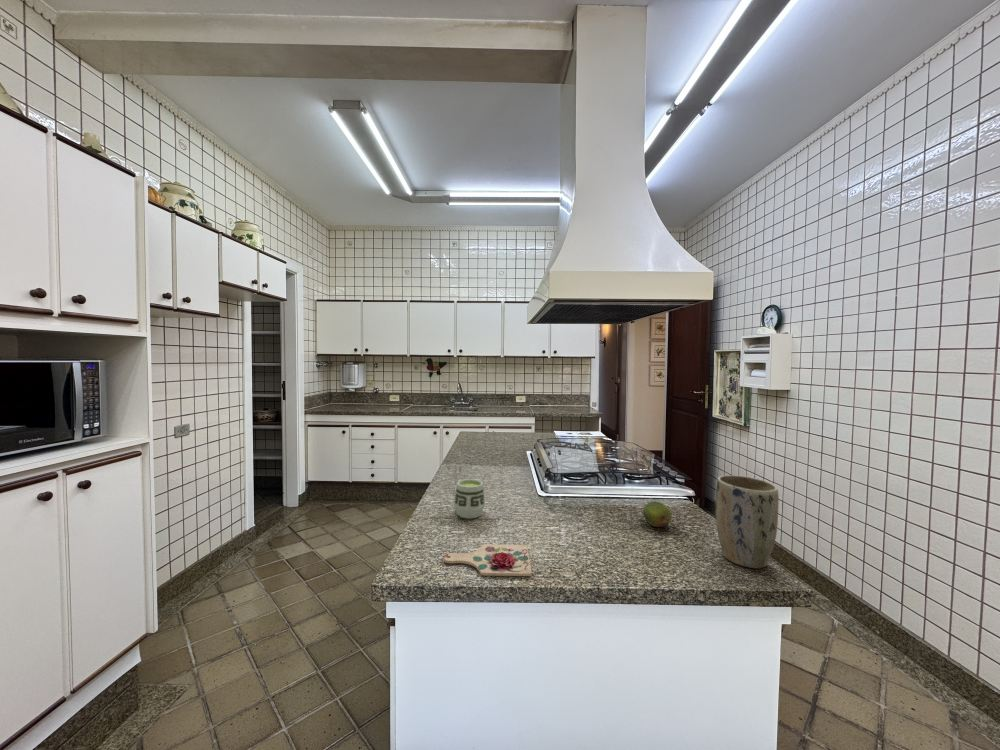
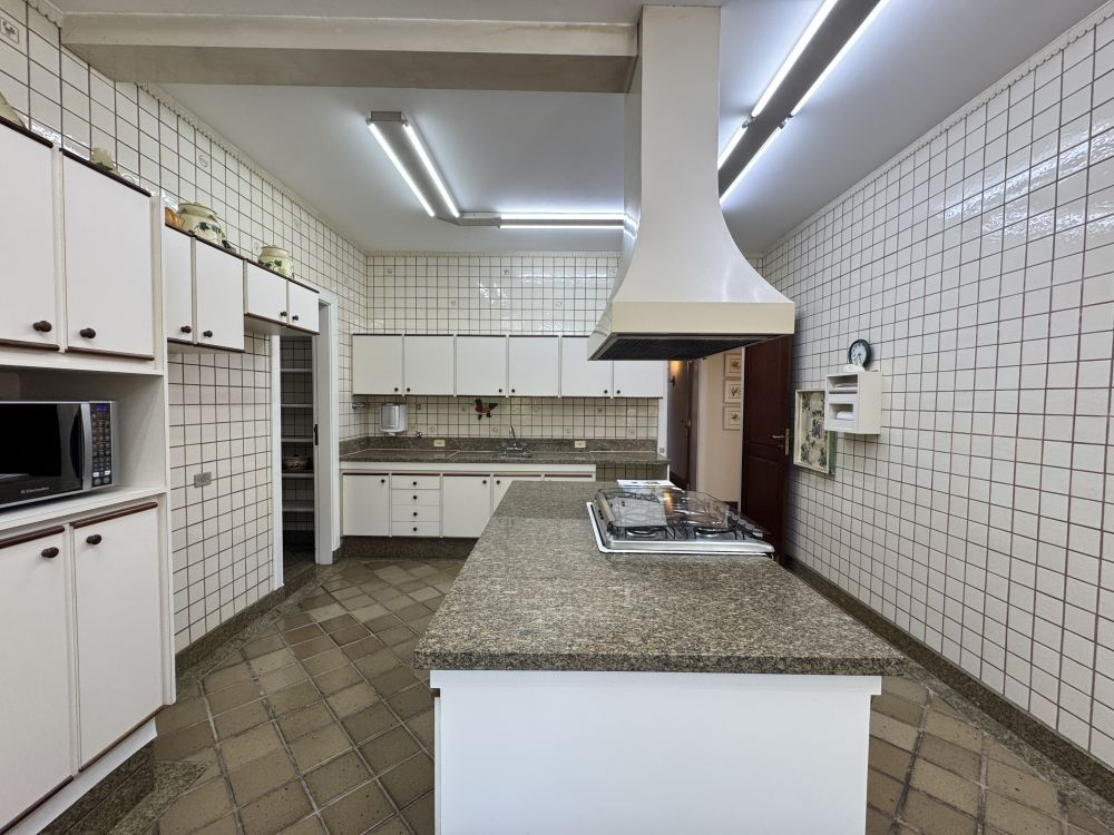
- cup (469, 498)
- fruit (656, 513)
- cutting board (486, 555)
- plant pot (745, 520)
